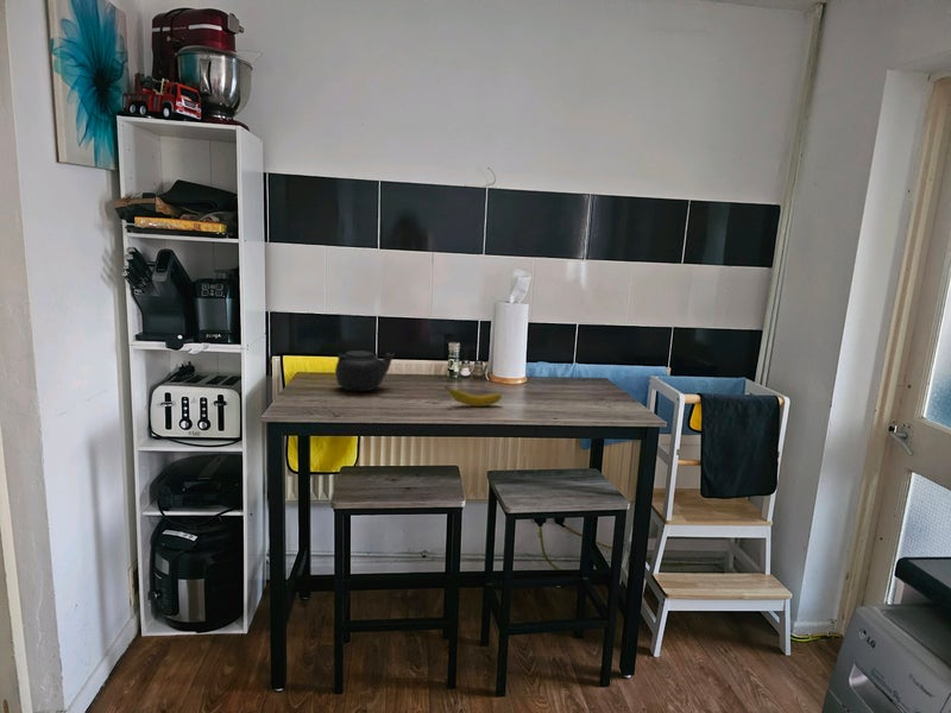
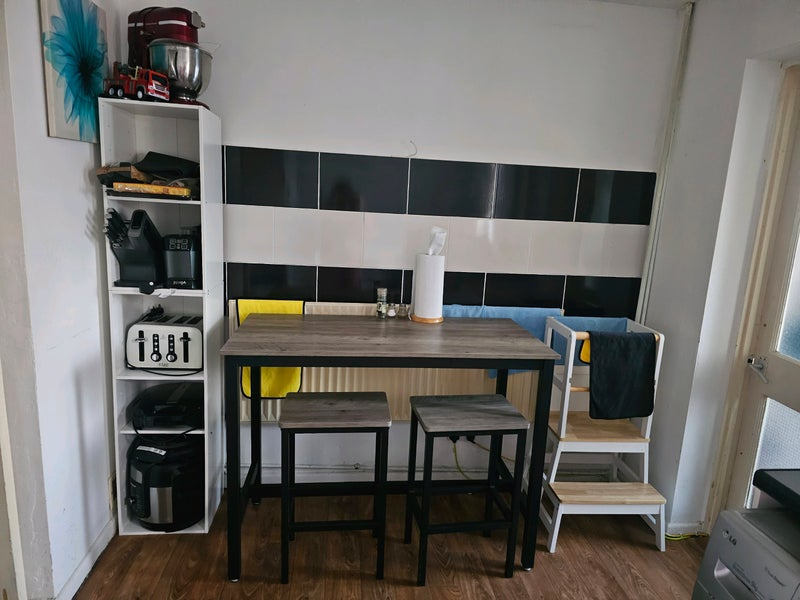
- banana (472, 396)
- teapot (364, 370)
